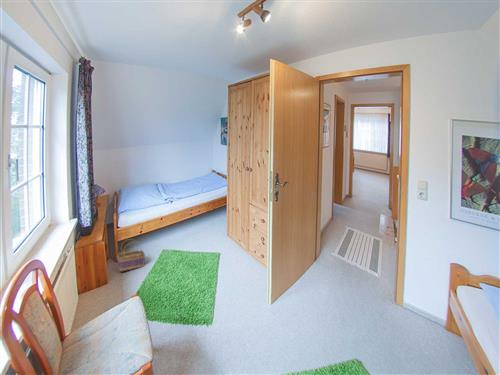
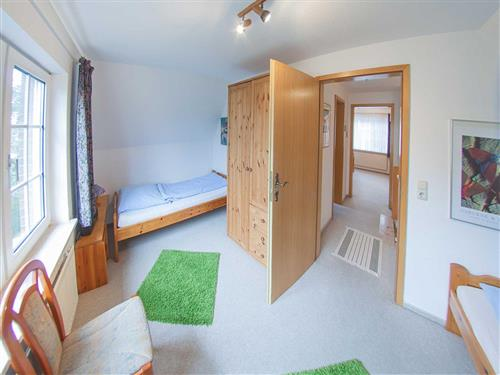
- basket (131, 254)
